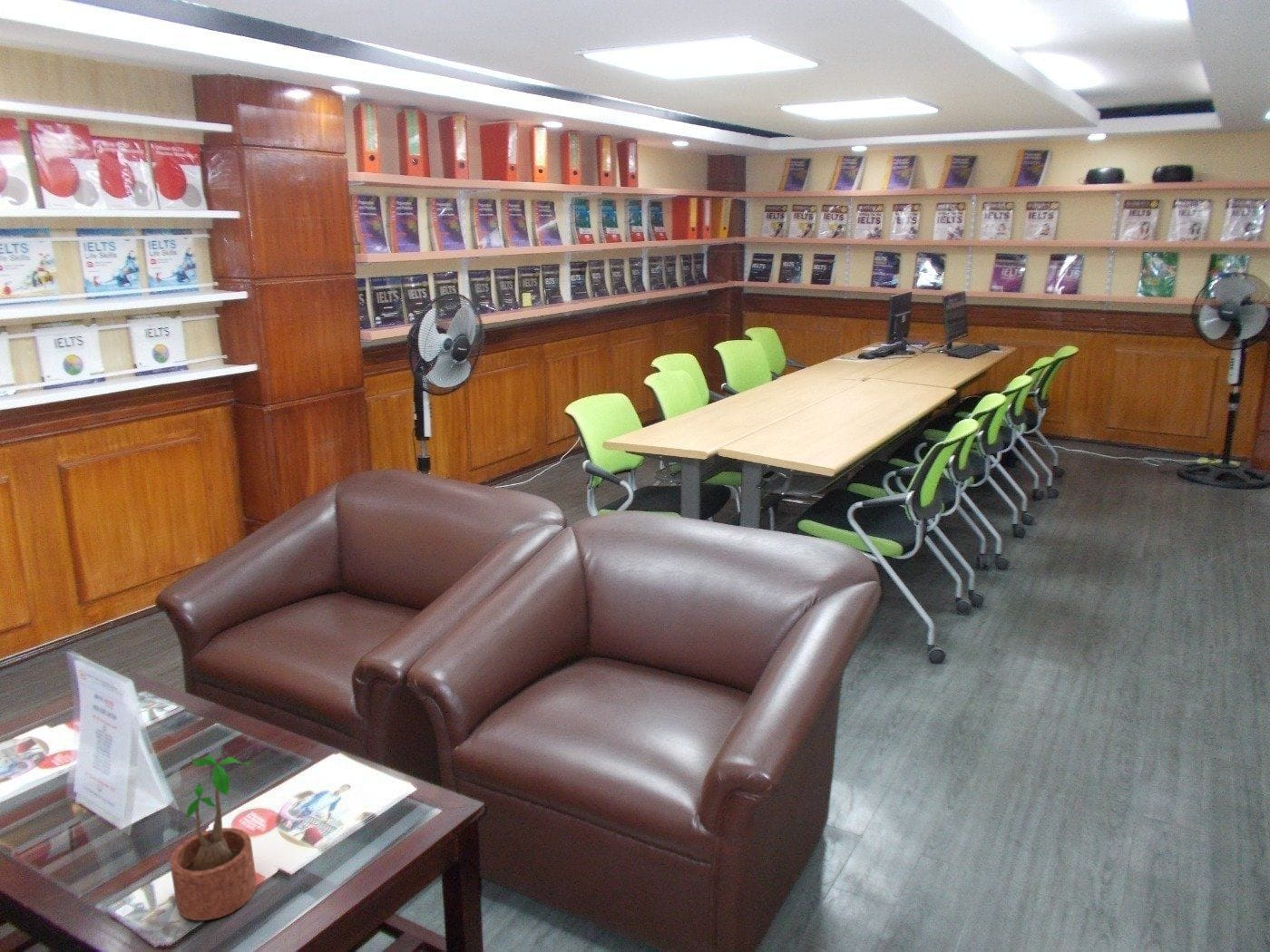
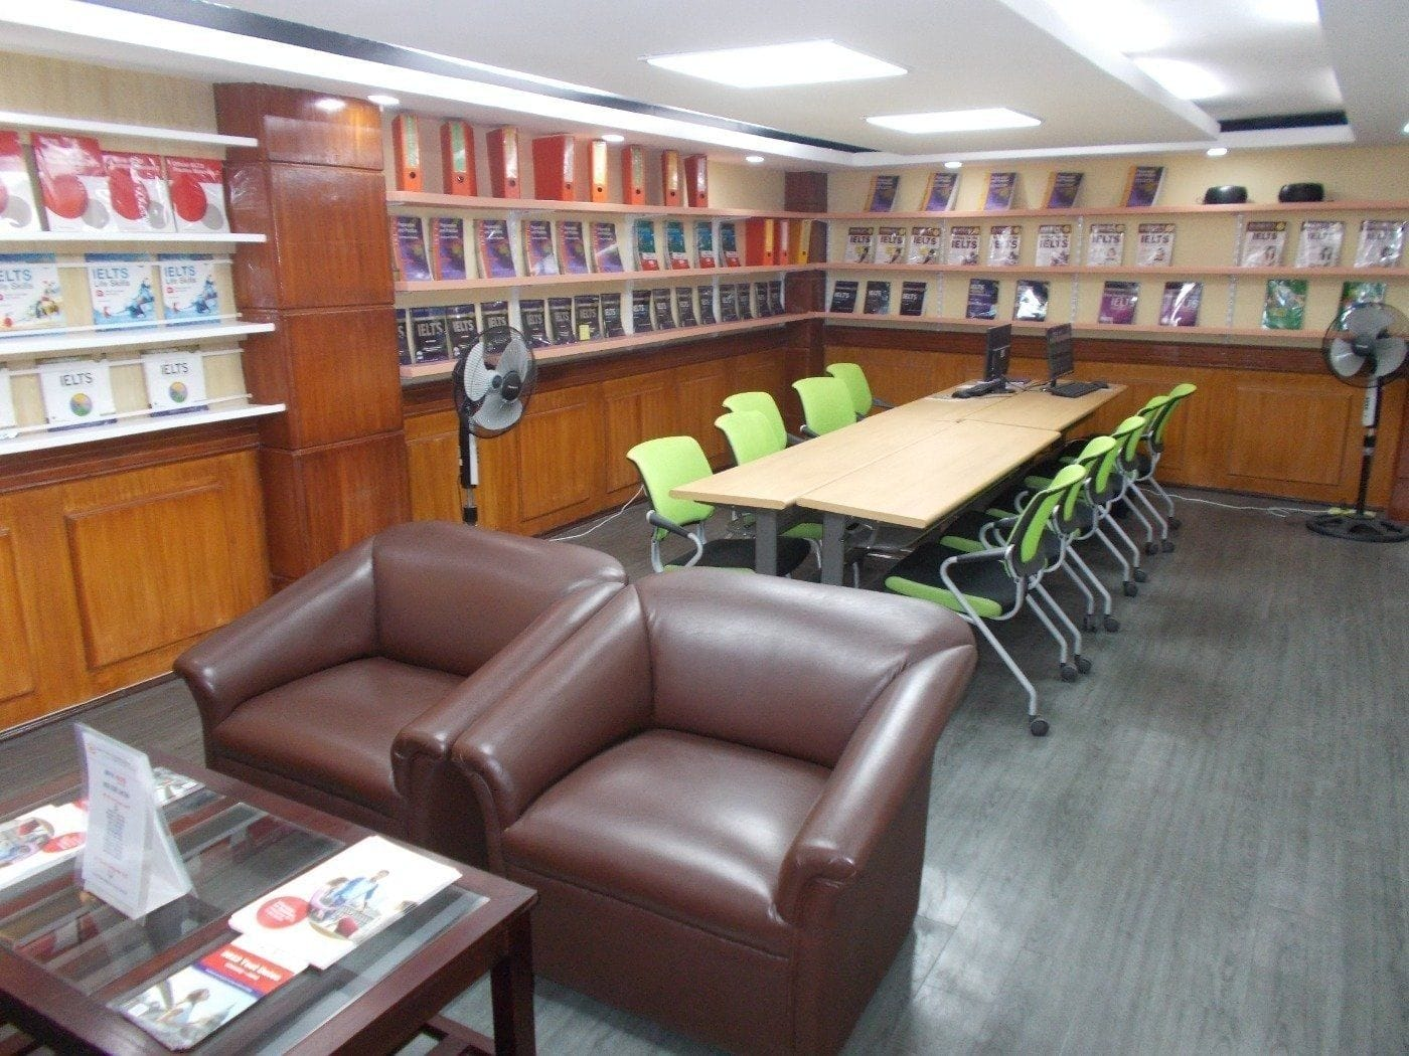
- potted plant (219, 828)
